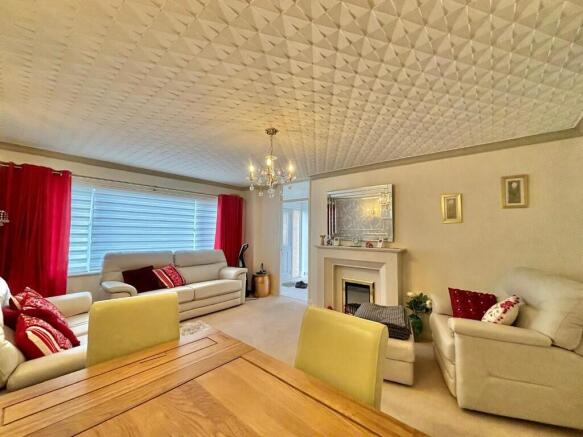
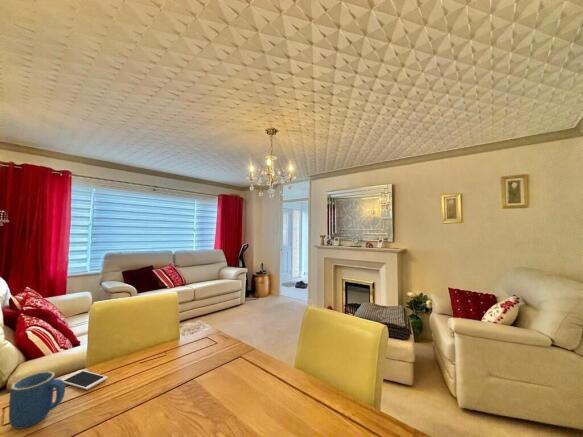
+ mug (36, 398)
+ cell phone (83, 379)
